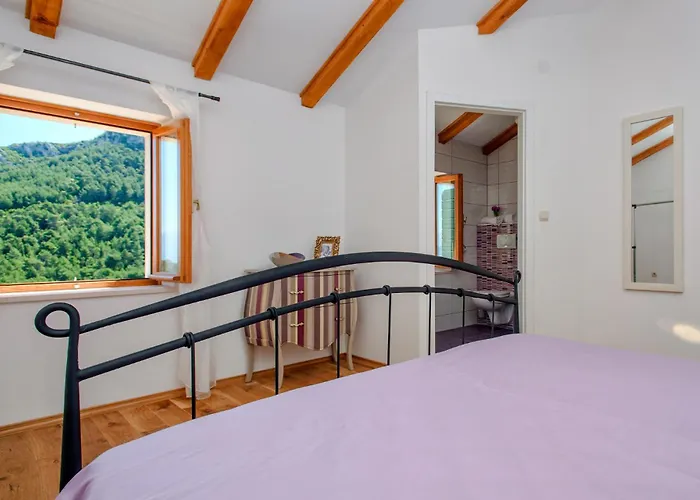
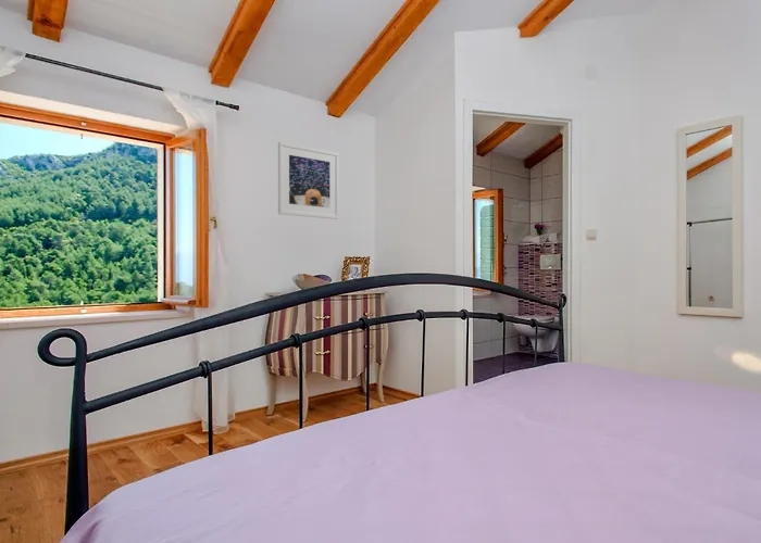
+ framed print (309, 181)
